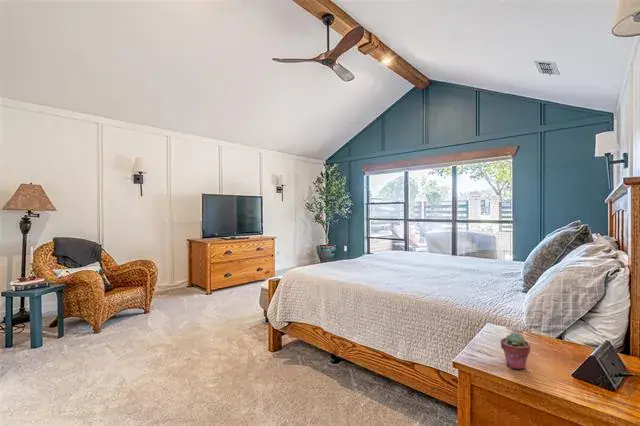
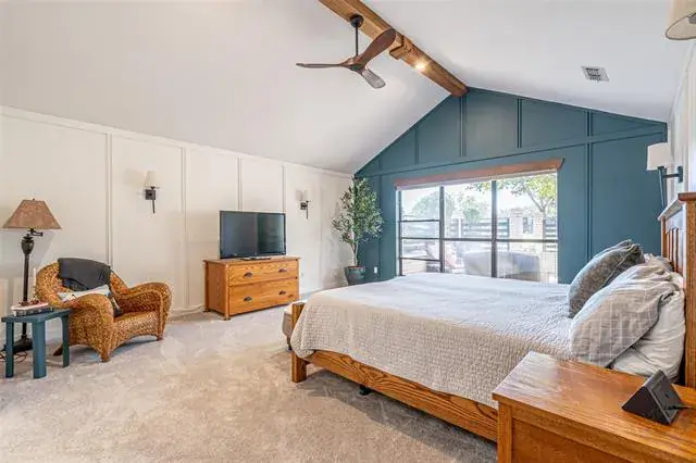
- potted succulent (515, 349)
